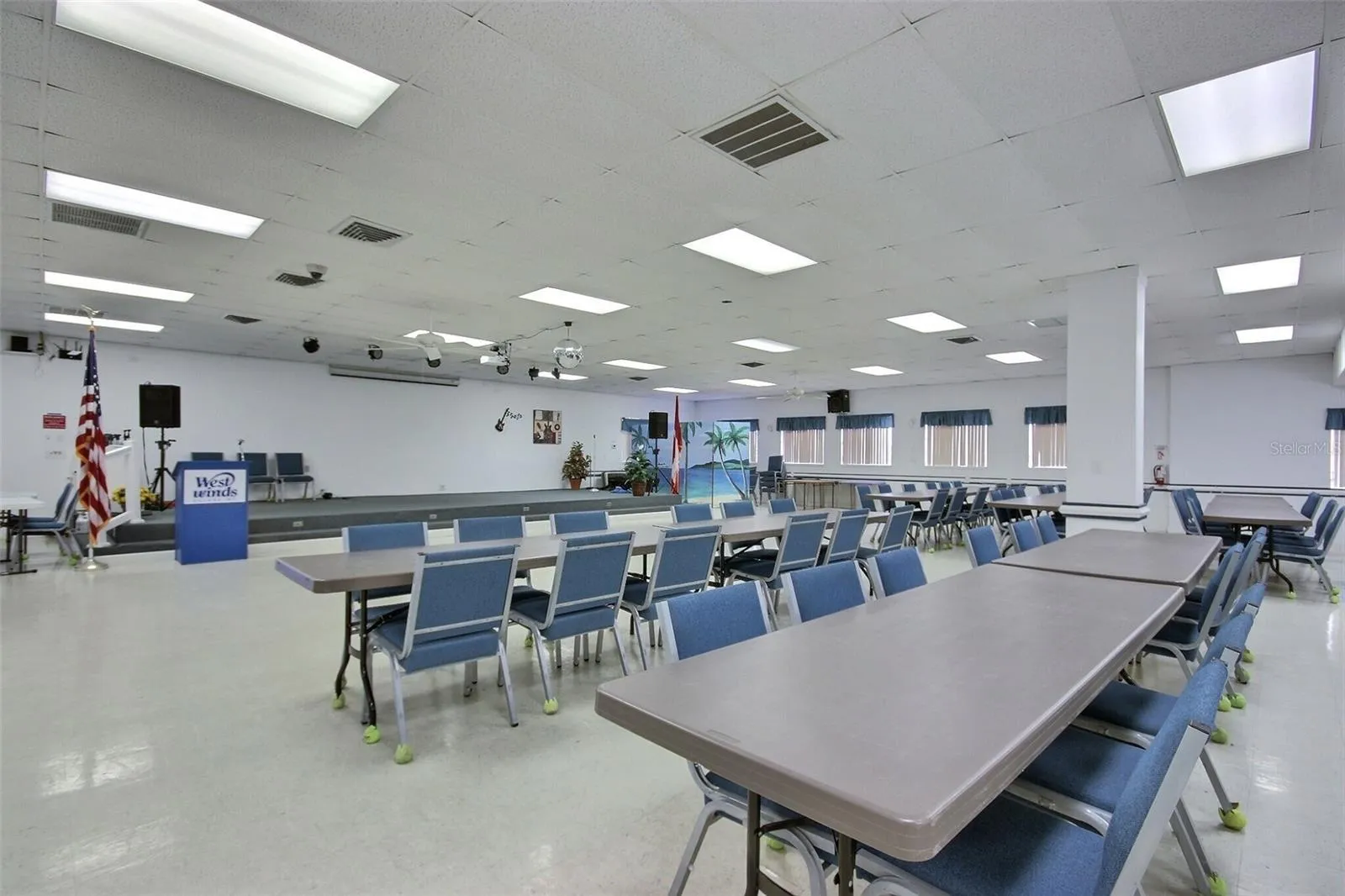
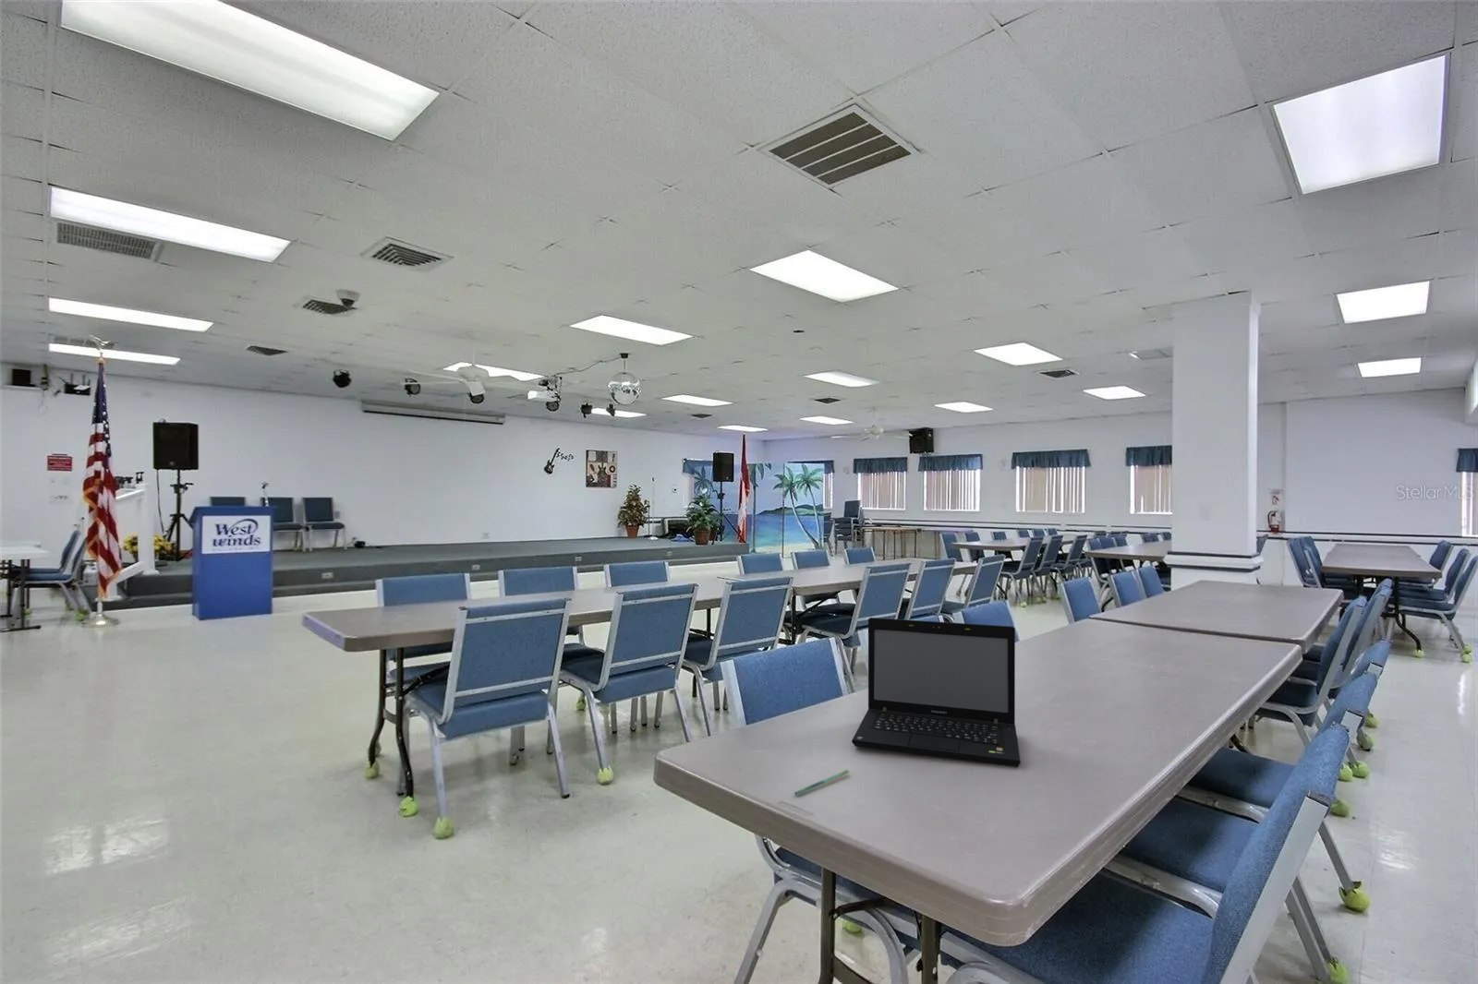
+ laptop (936, 685)
+ pen (822, 782)
